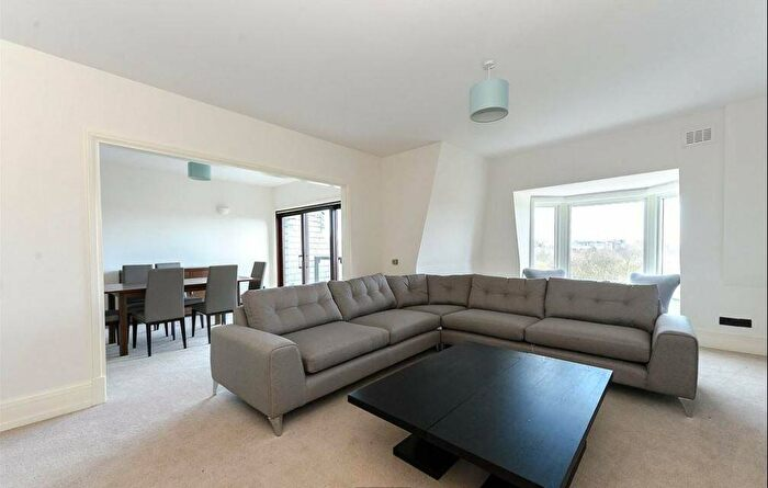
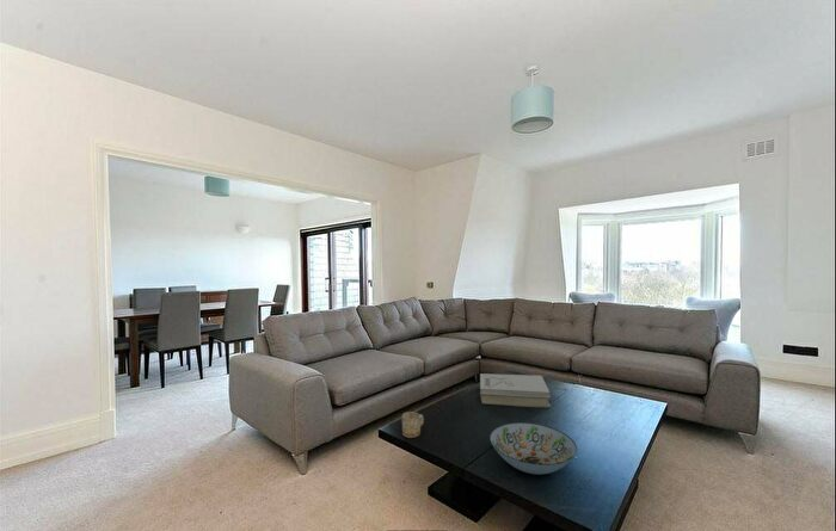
+ decorative bowl (531, 453)
+ books (512, 389)
+ mug (413, 422)
